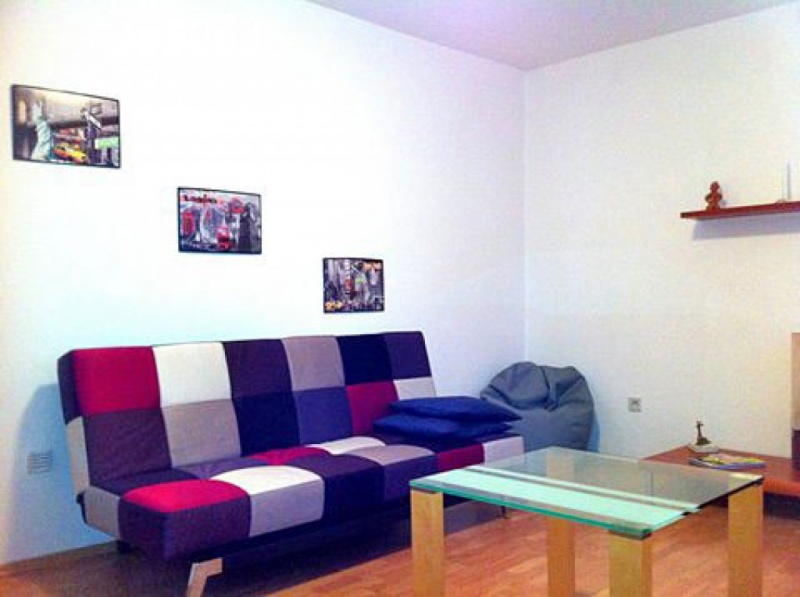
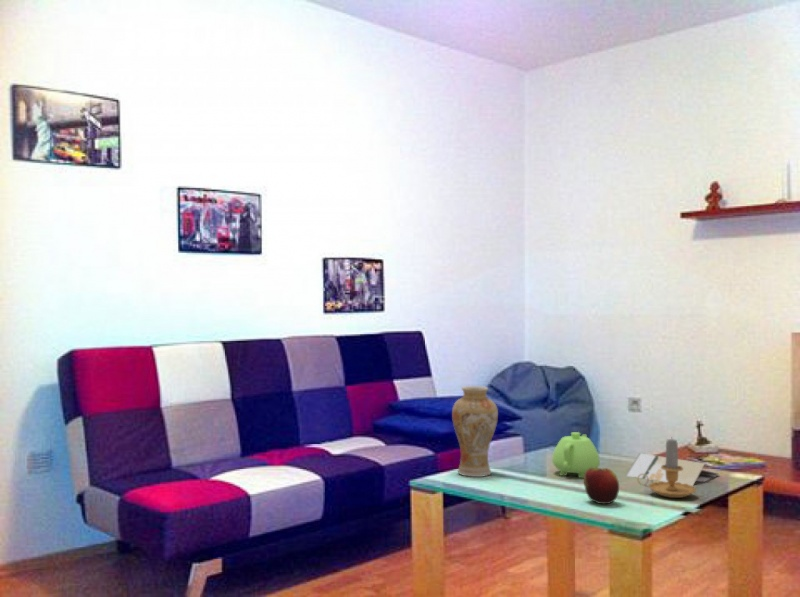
+ teapot (576, 452)
+ candle (666, 465)
+ vase (475, 430)
+ apple (601, 485)
+ brochure (678, 465)
